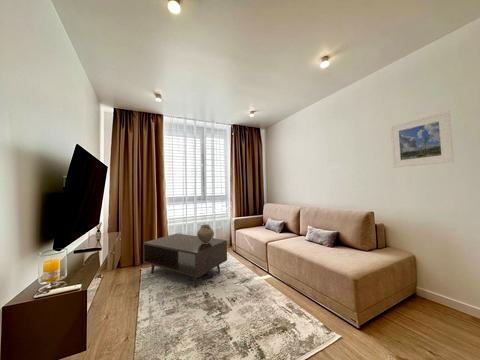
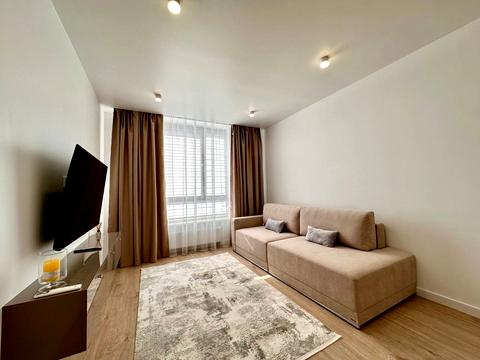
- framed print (418, 142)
- ceramic pot (205, 233)
- coffee table (185, 256)
